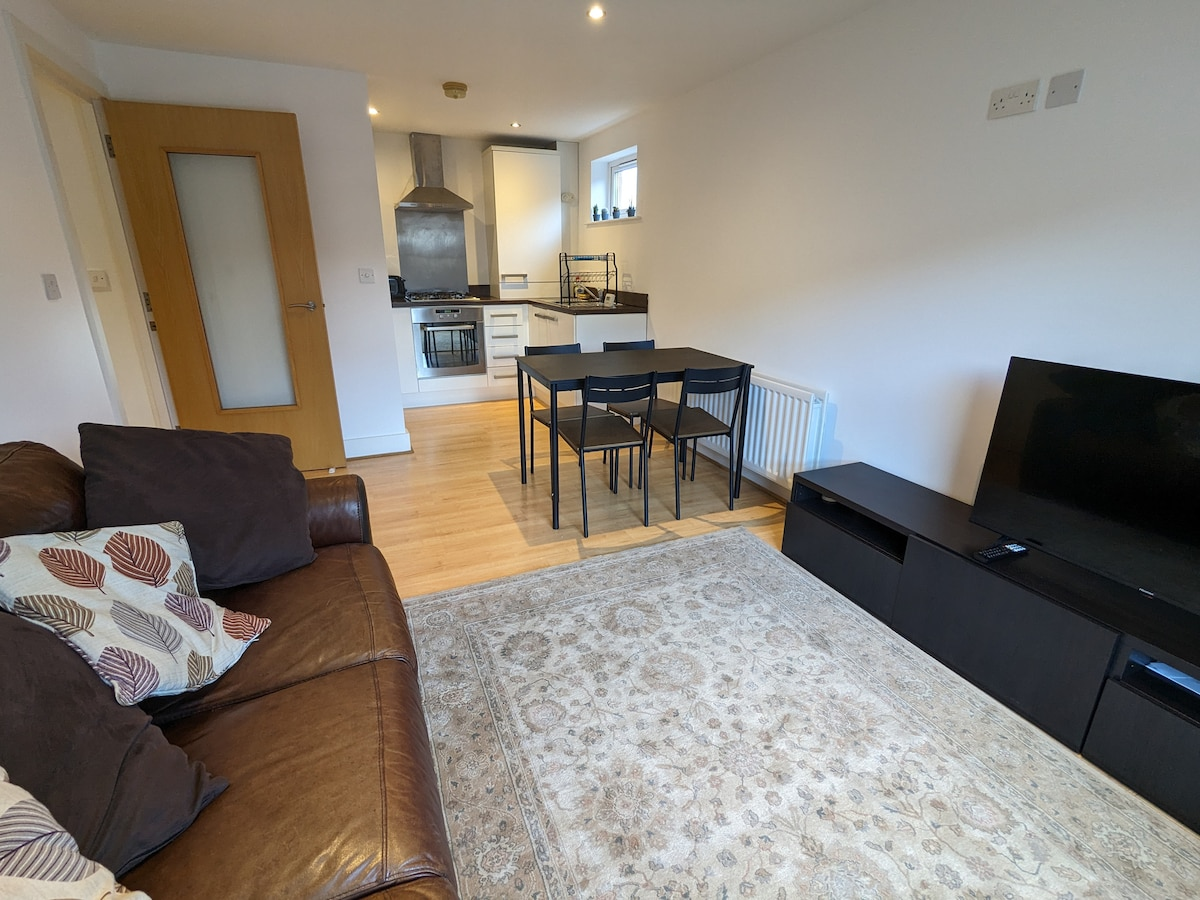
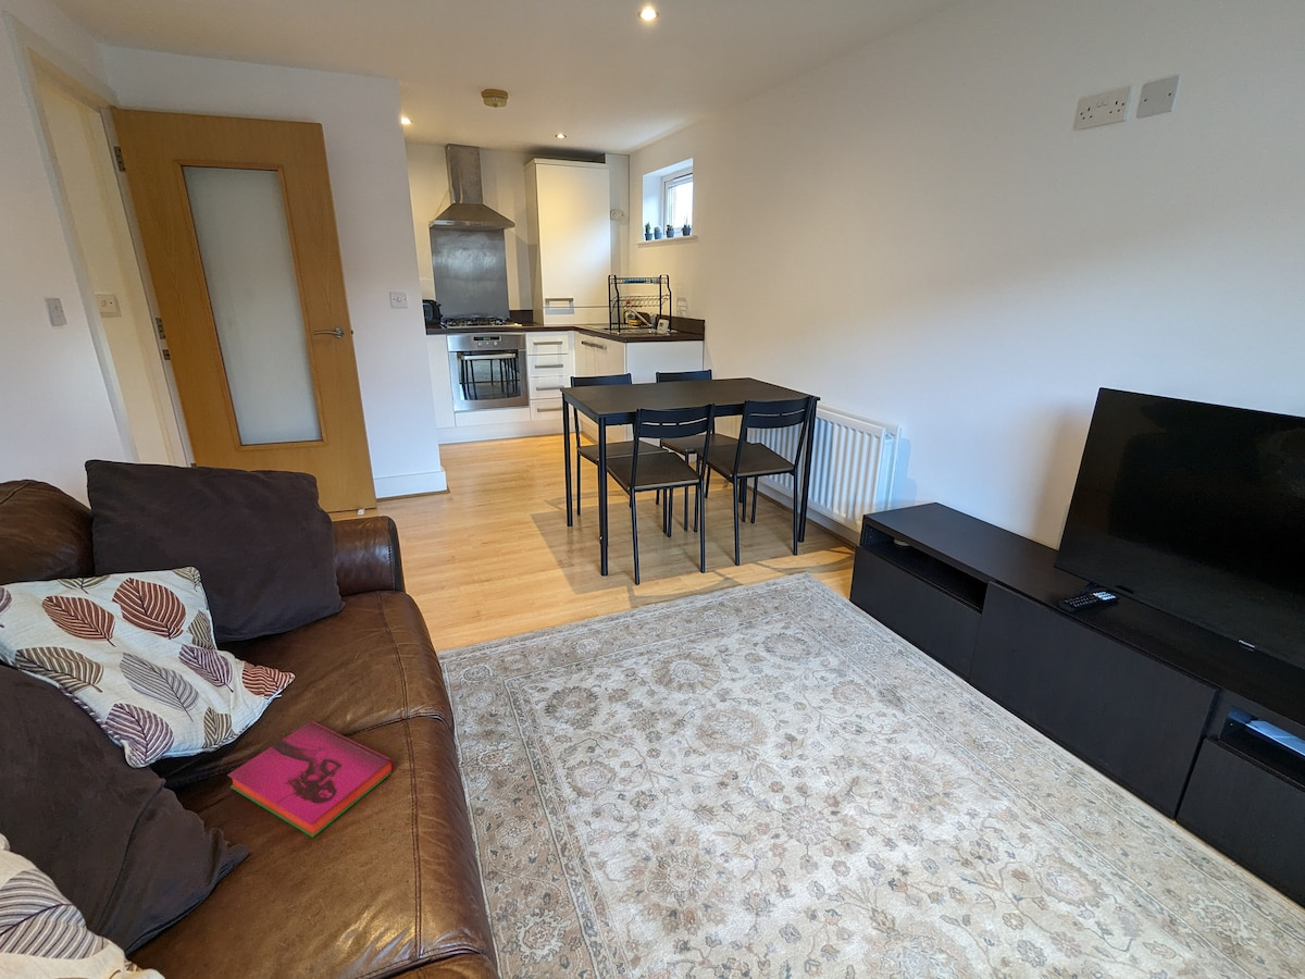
+ hardback book (312, 772)
